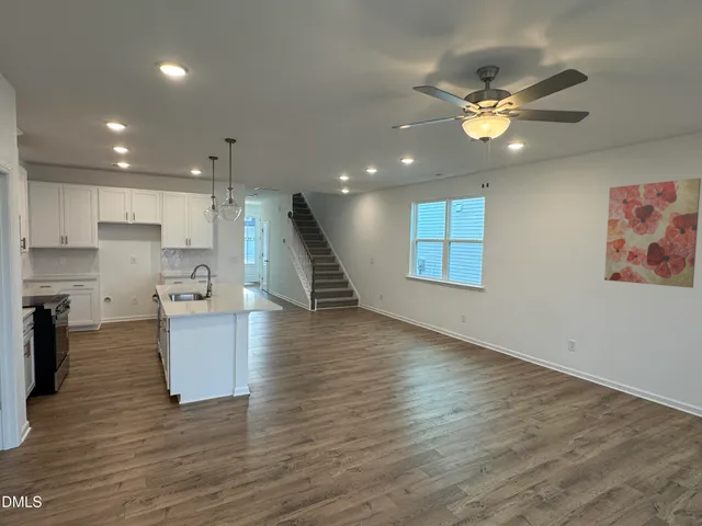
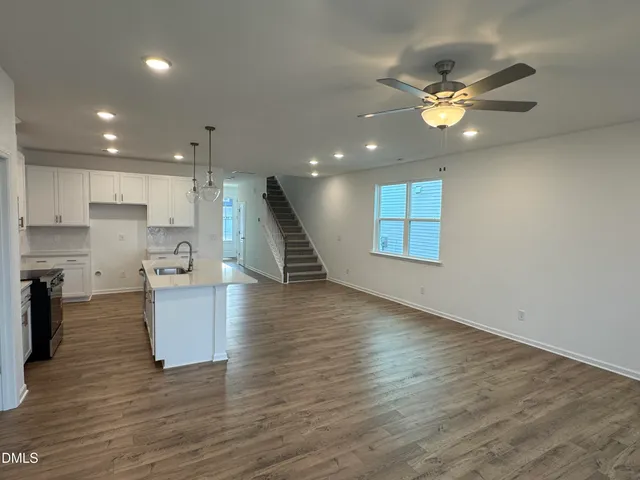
- wall art (648, 233)
